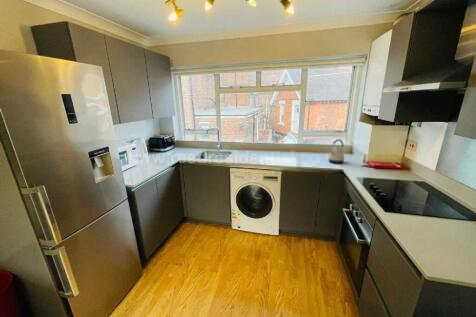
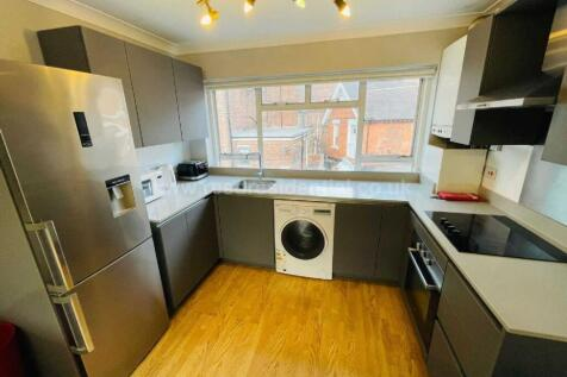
- kettle (336, 150)
